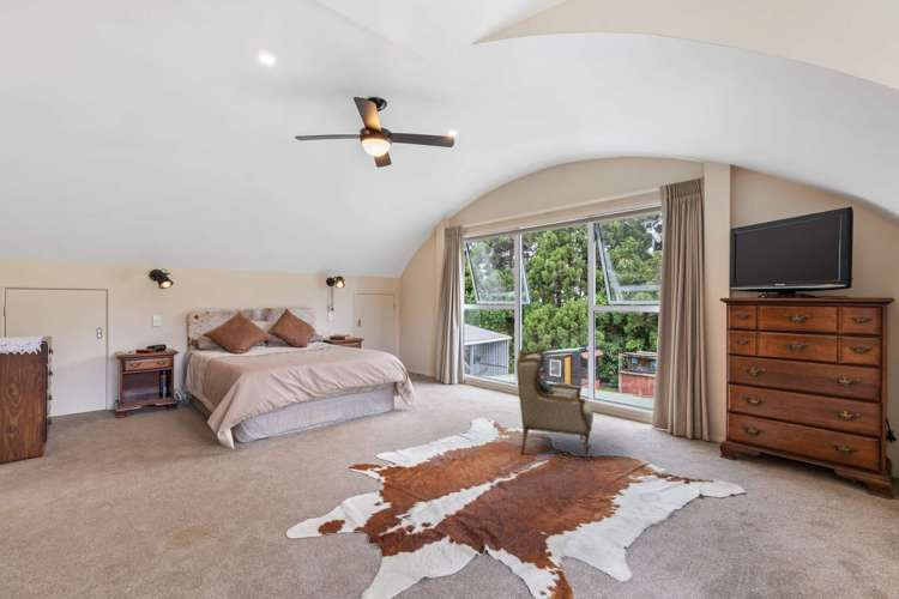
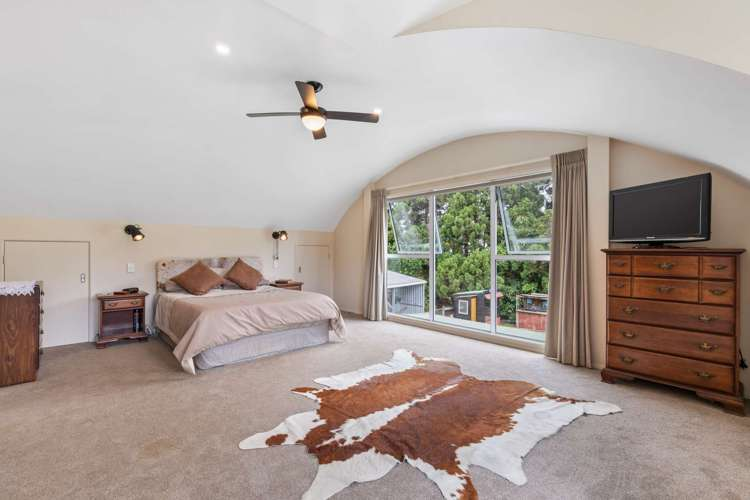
- armchair (551, 399)
